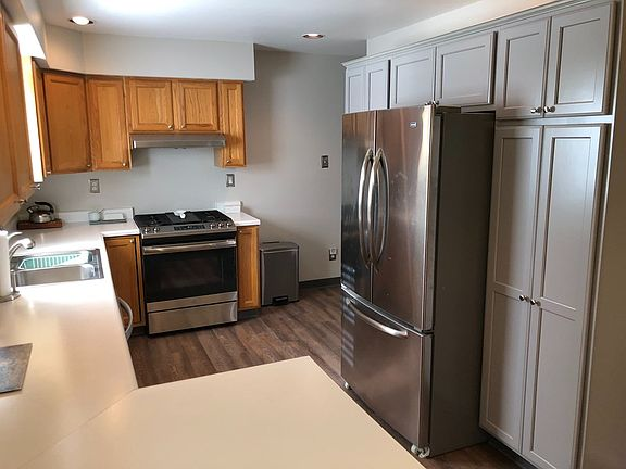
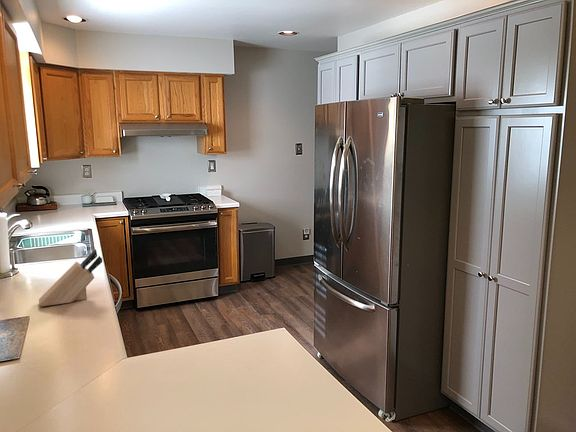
+ knife block (70, 276)
